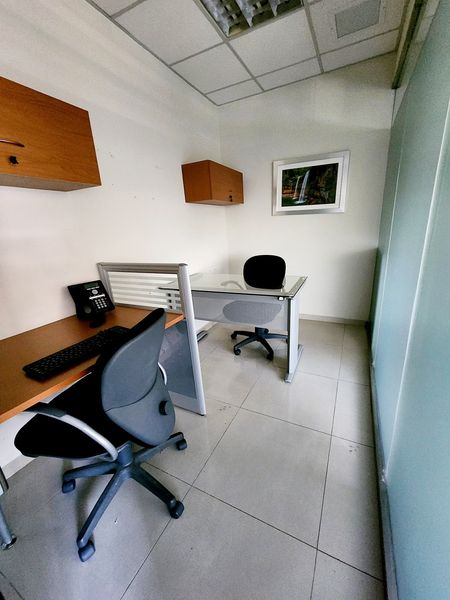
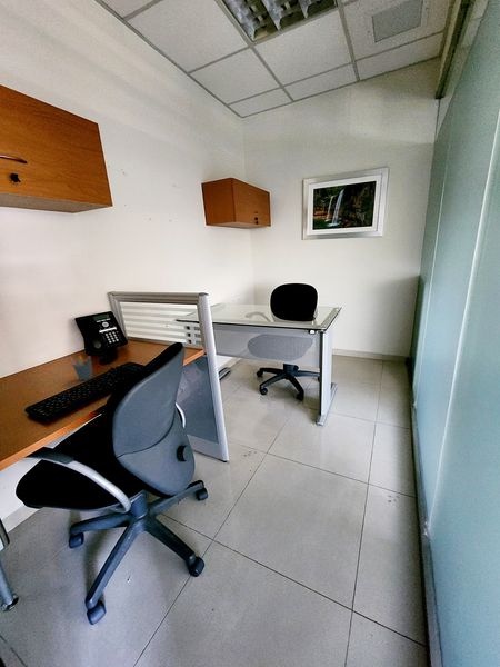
+ pen holder (82, 366)
